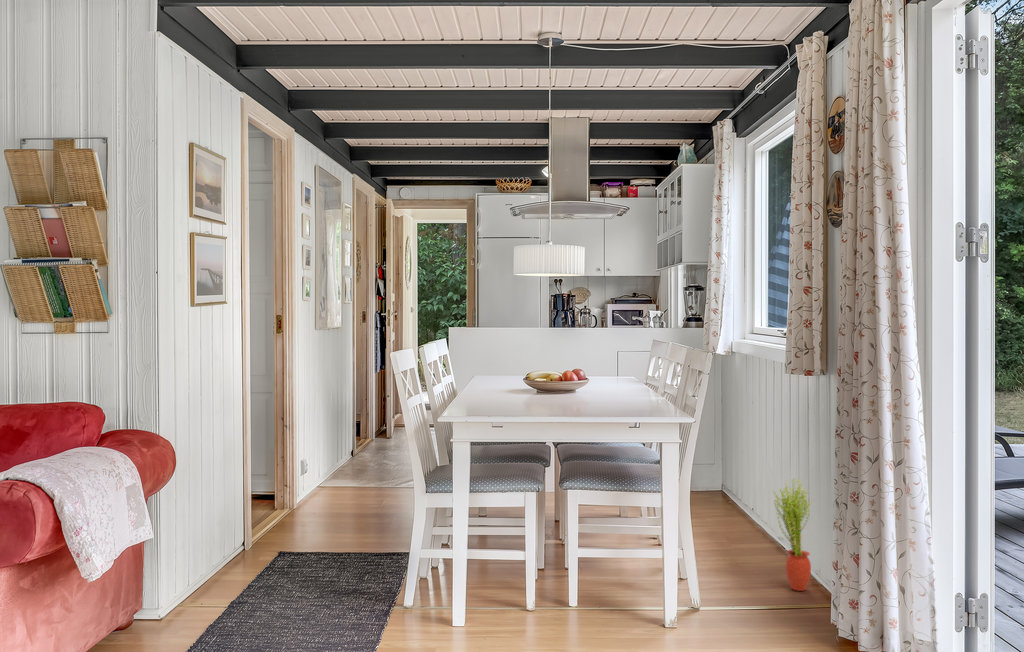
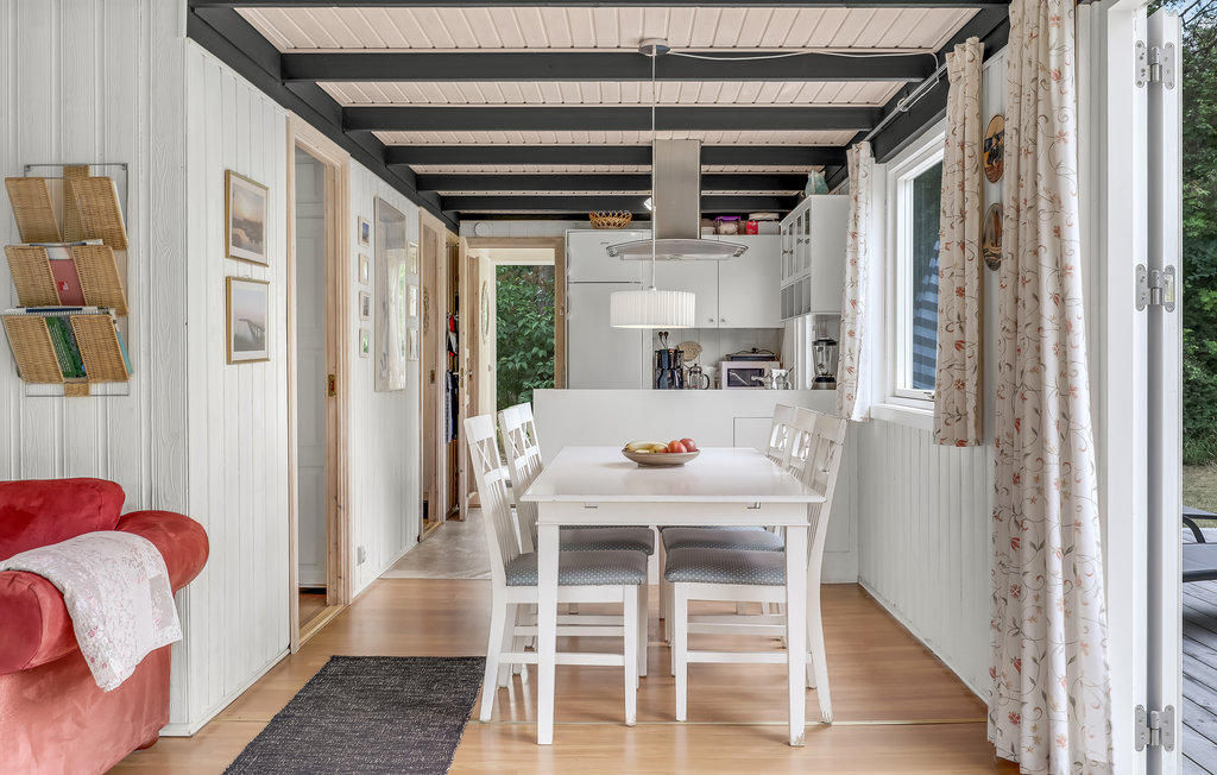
- potted plant (791, 533)
